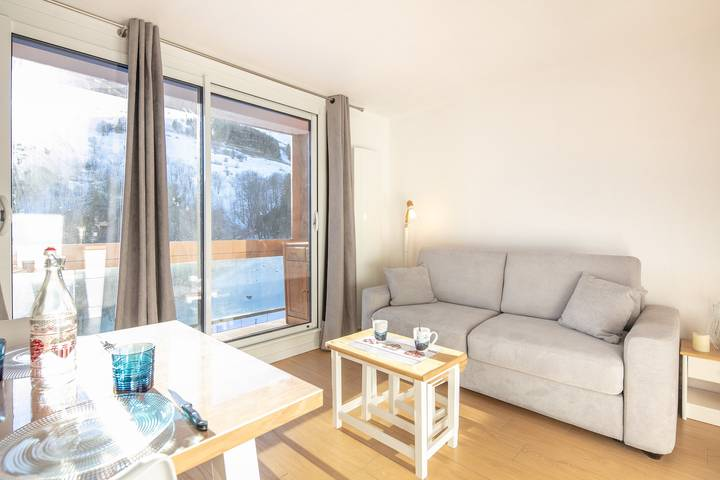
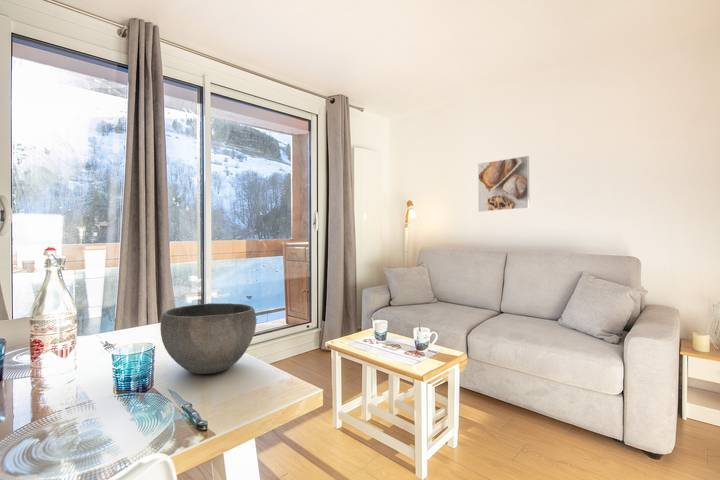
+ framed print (502, 185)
+ bowl (210, 337)
